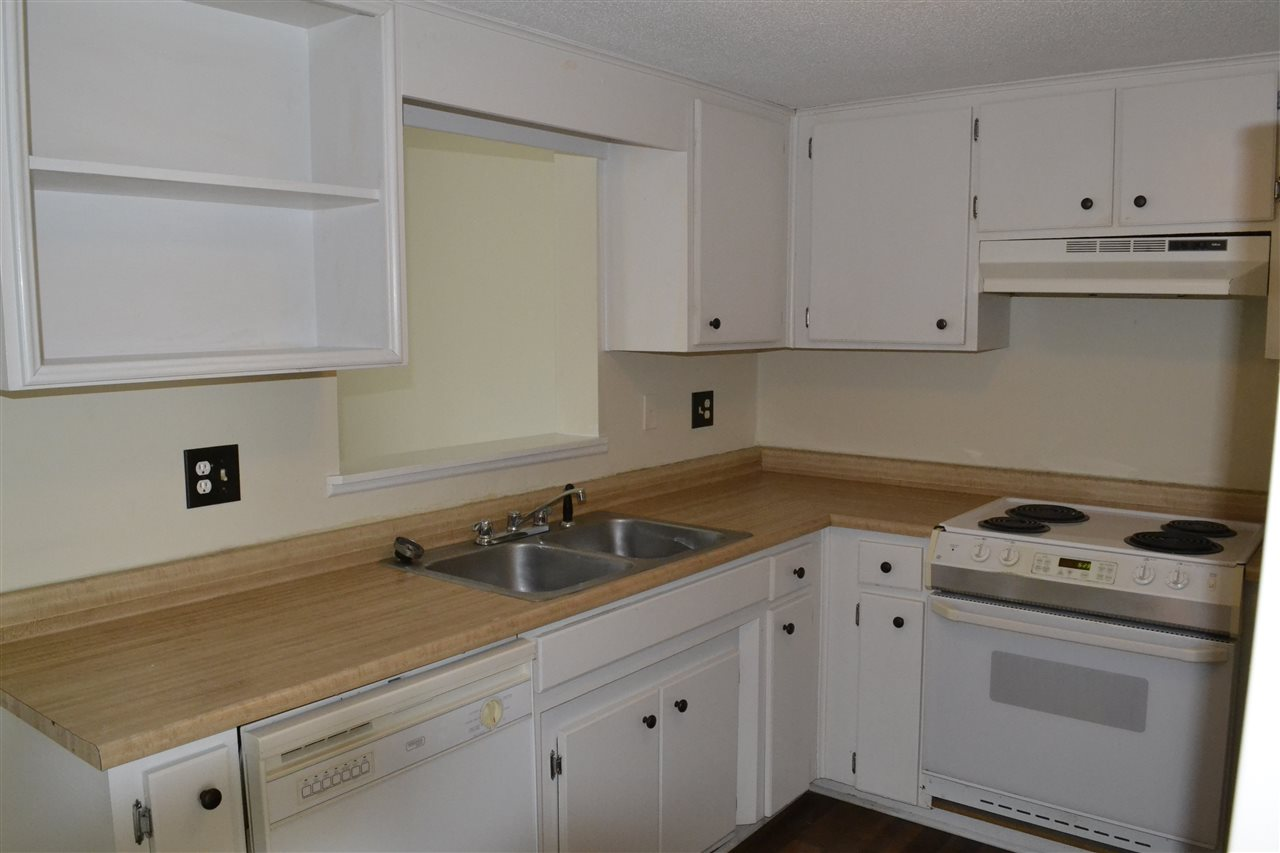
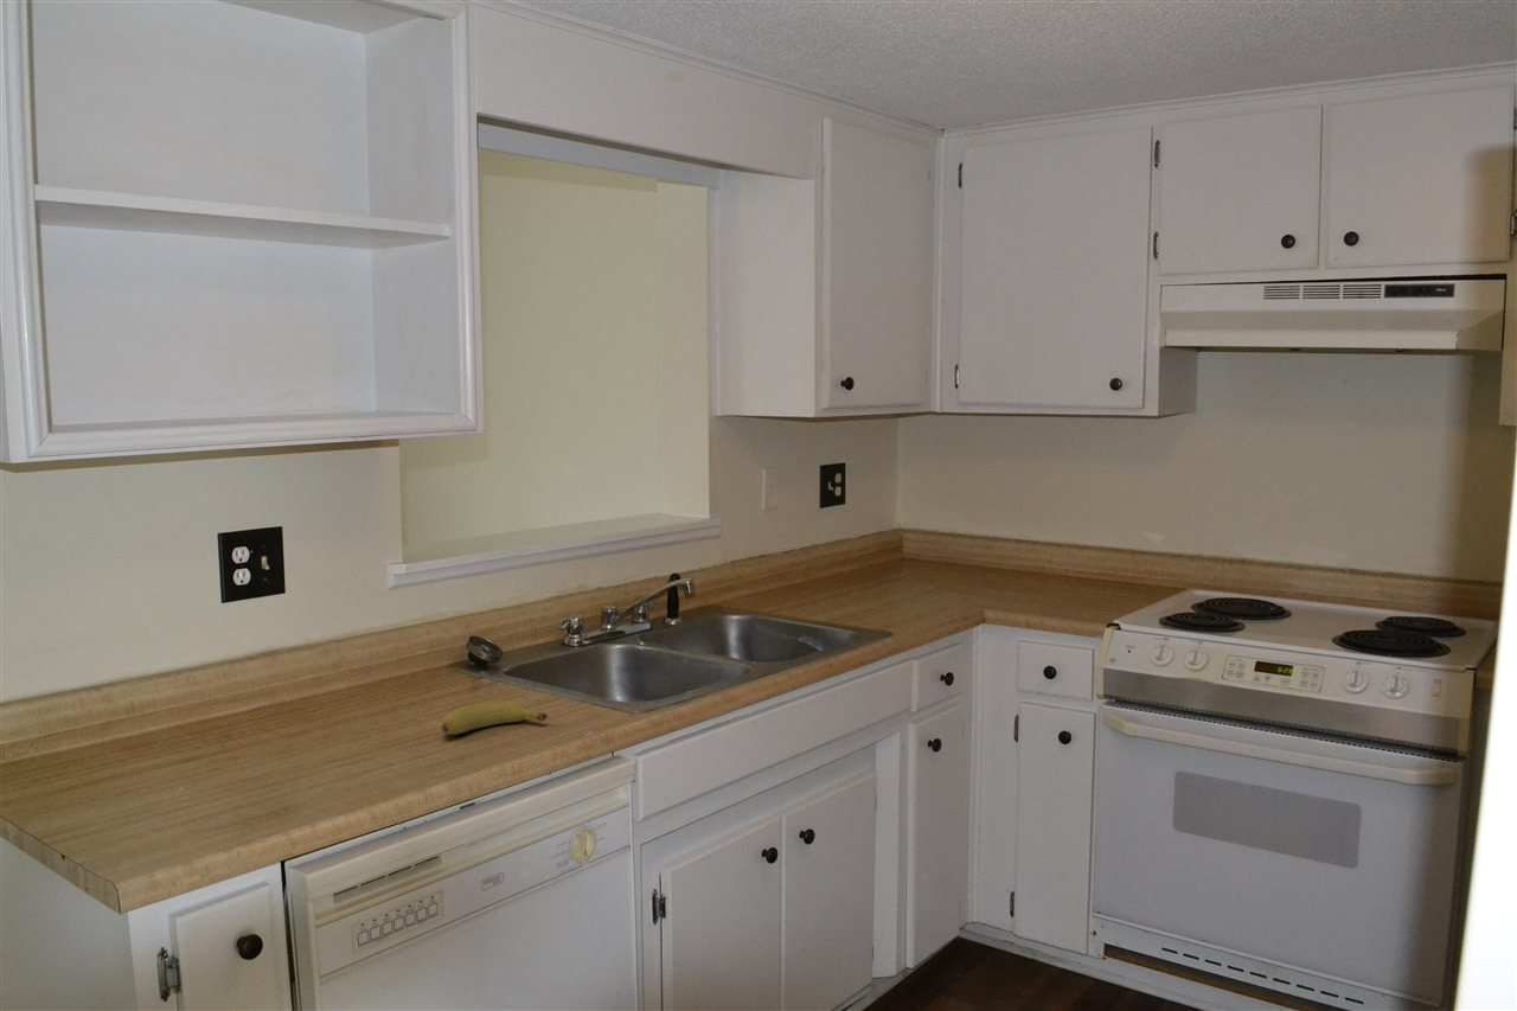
+ banana (487, 718)
